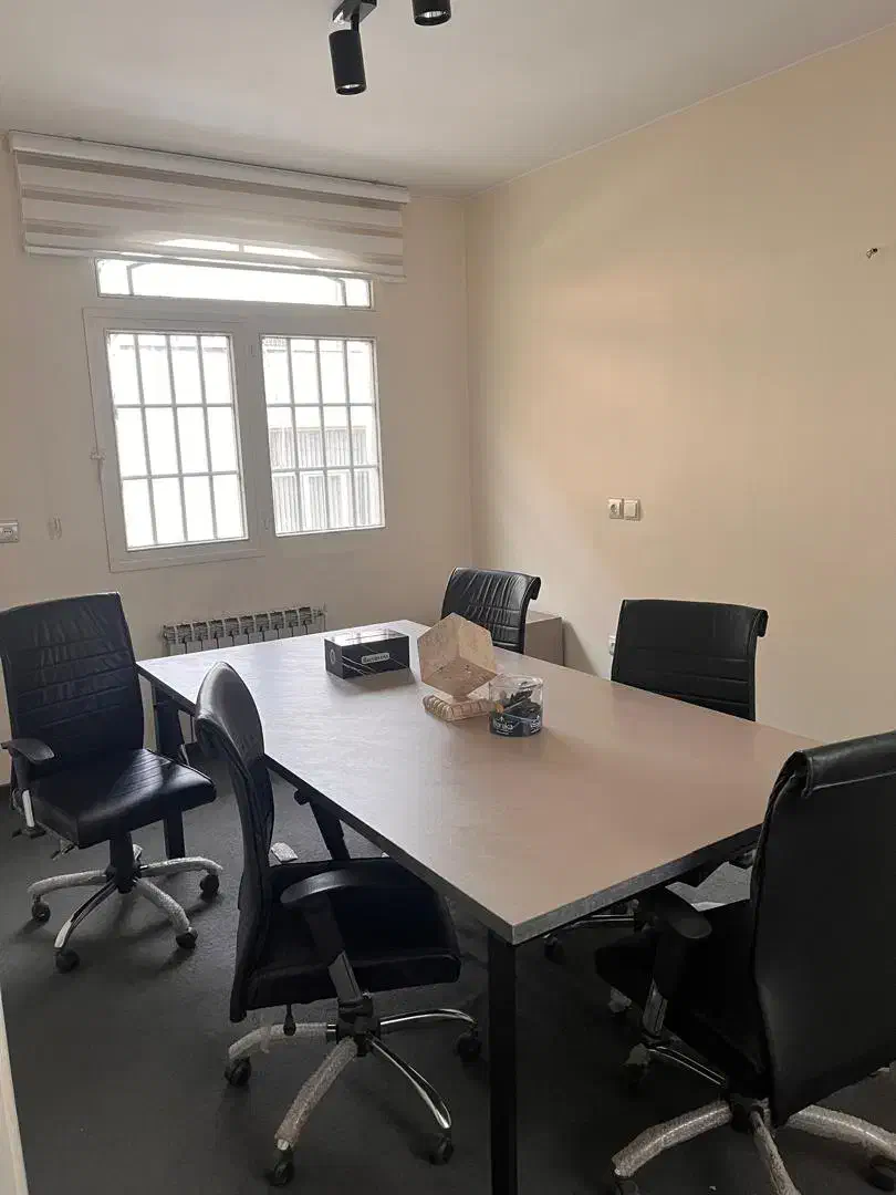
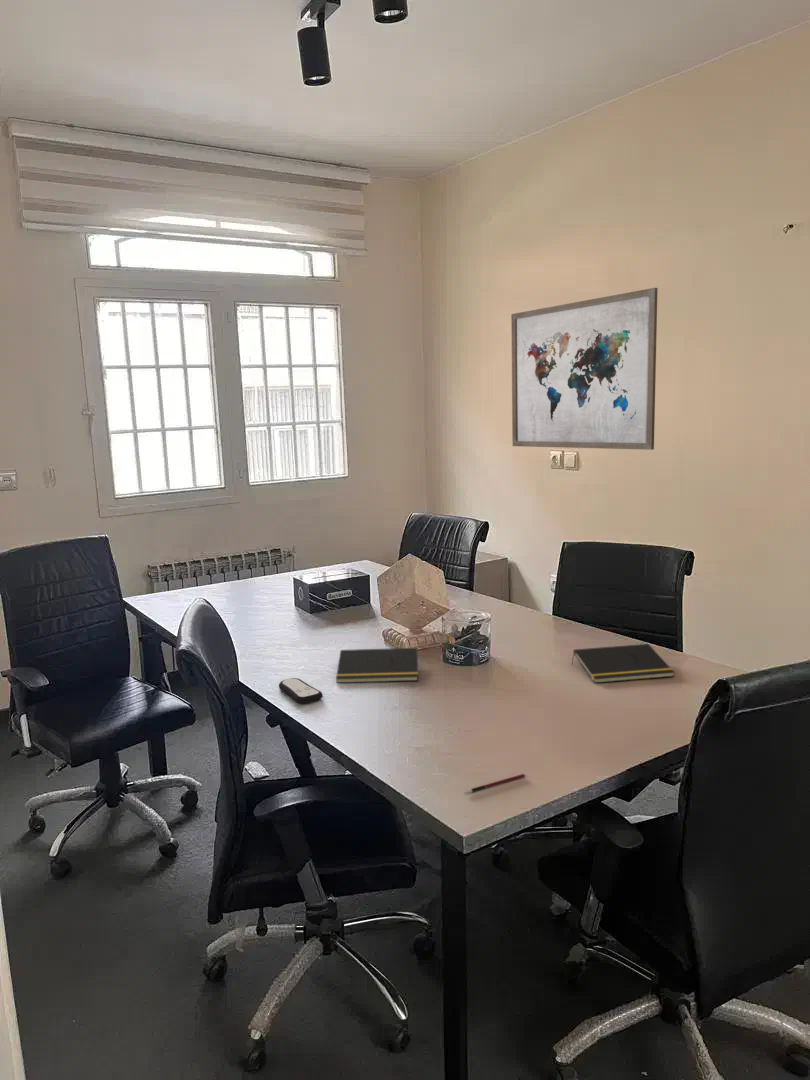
+ wall art (576, 376)
+ notepad (378, 664)
+ remote control (299, 690)
+ notepad (622, 662)
+ pen (495, 783)
